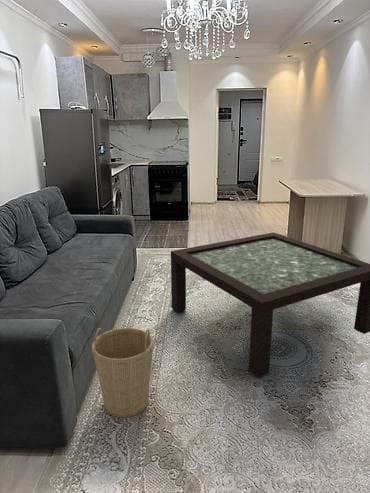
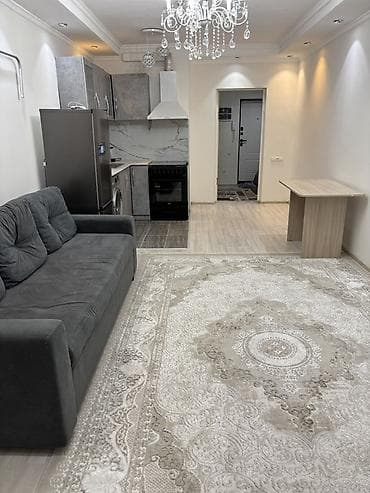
- coffee table (267, 289)
- basket (124, 367)
